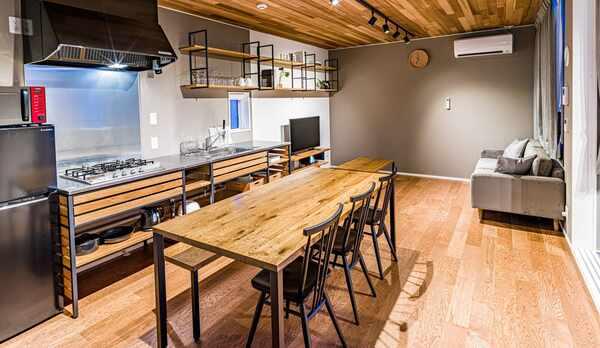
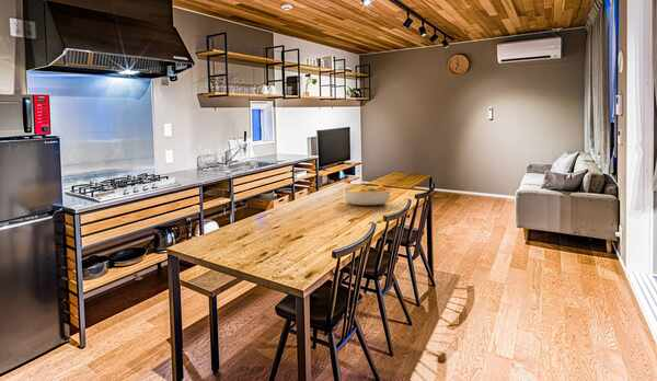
+ fruit bowl (366, 194)
